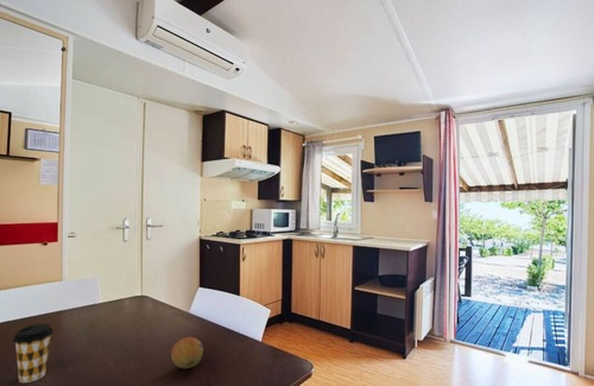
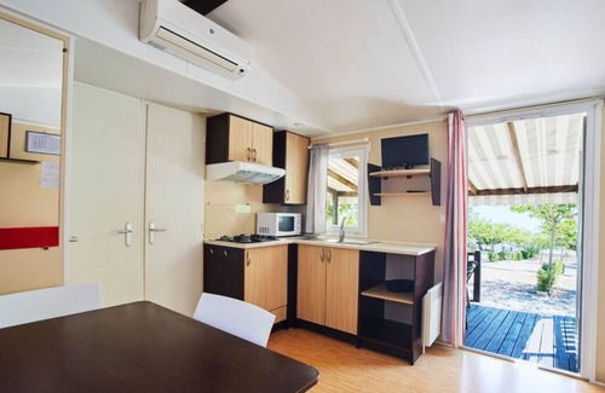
- coffee cup (33, 353)
- fruit (187, 352)
